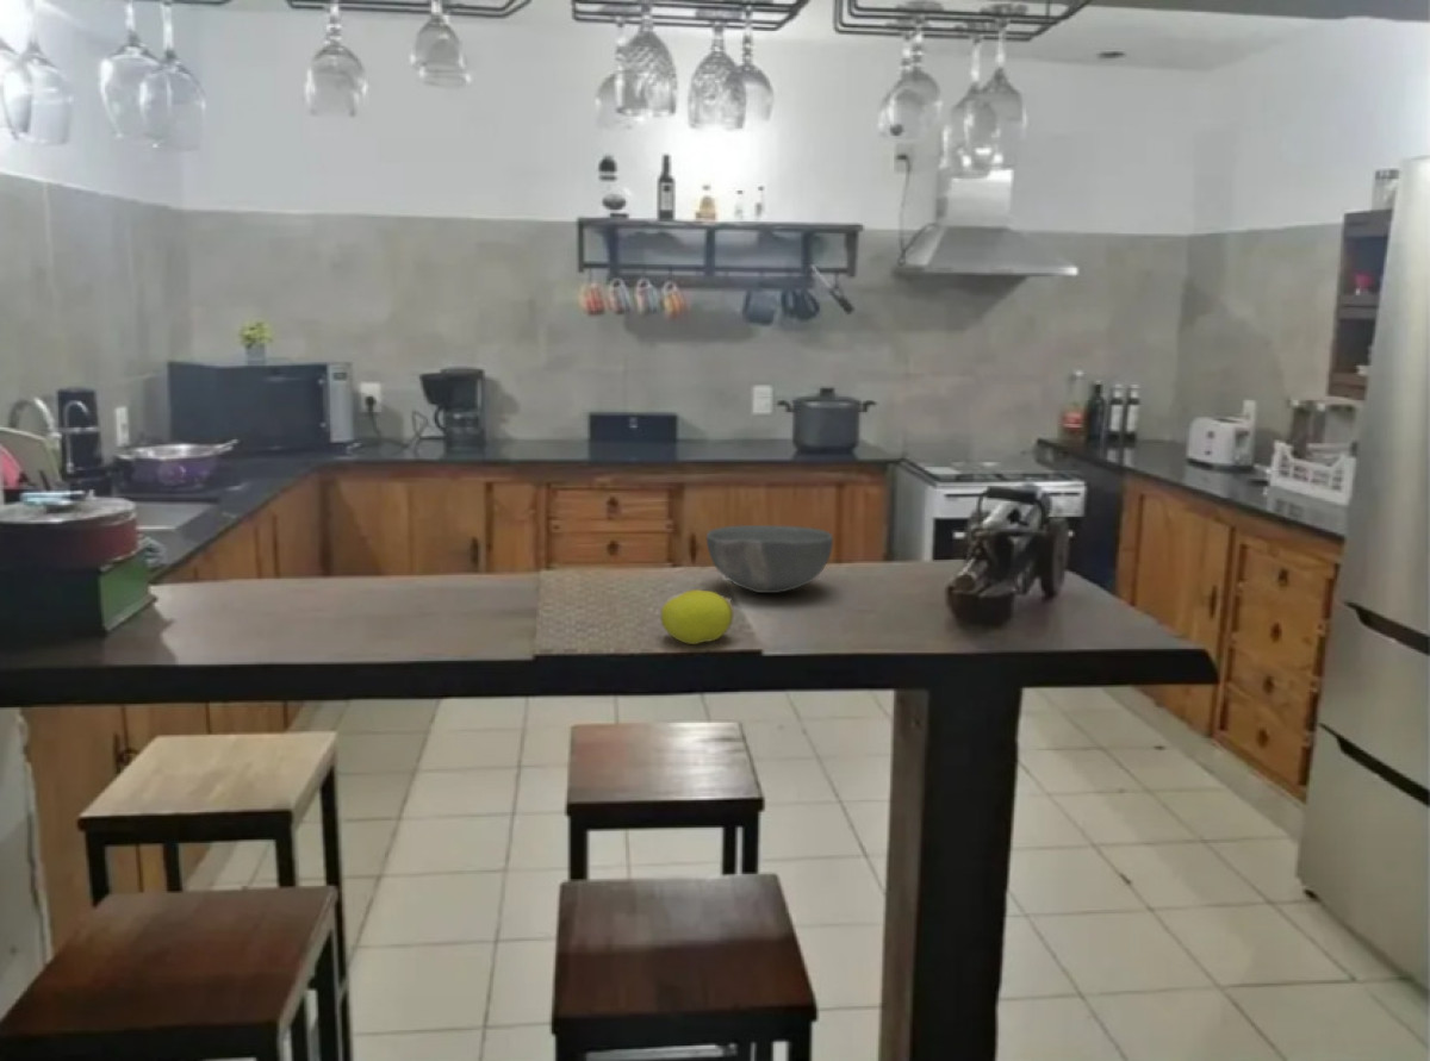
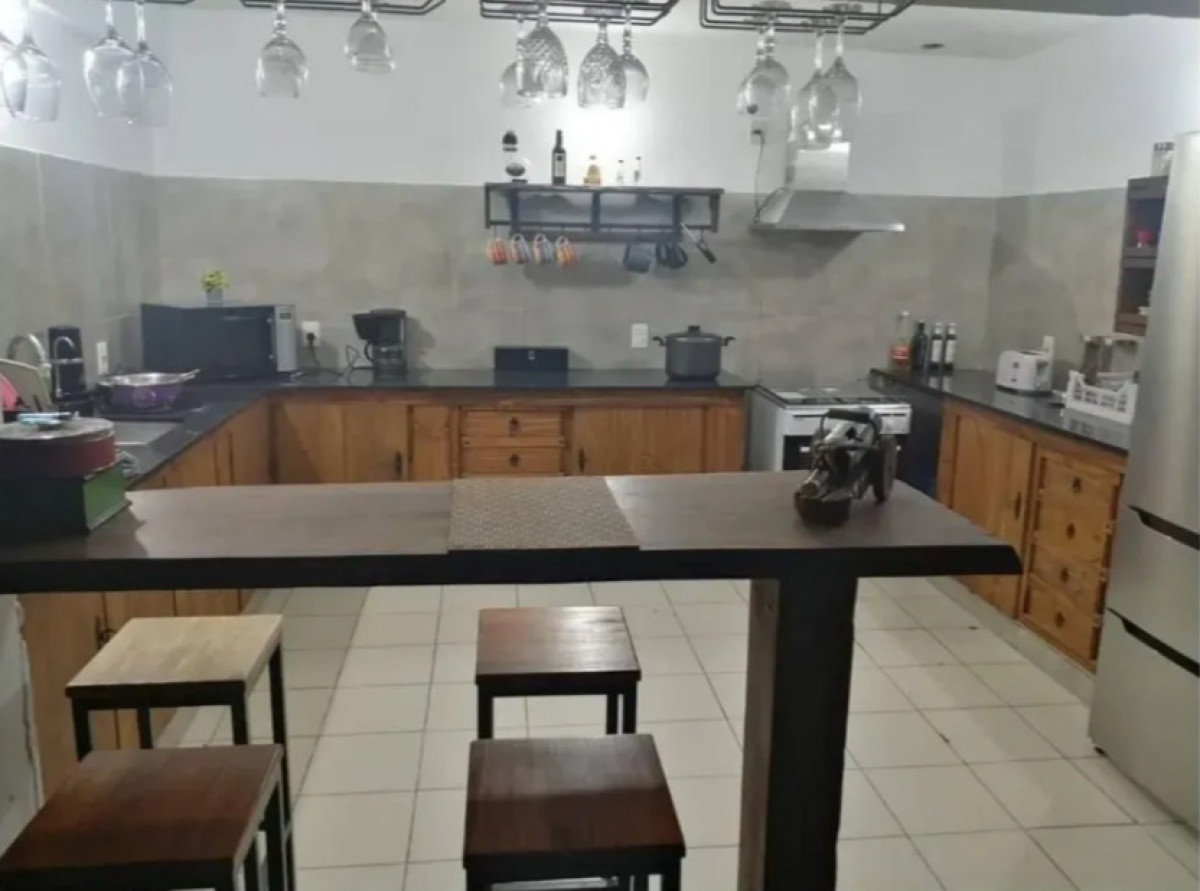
- fruit (696, 613)
- bowl (769, 560)
